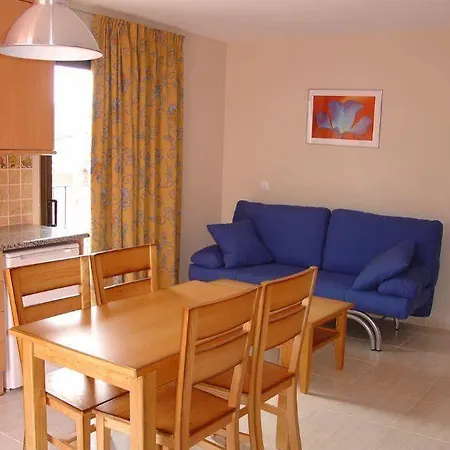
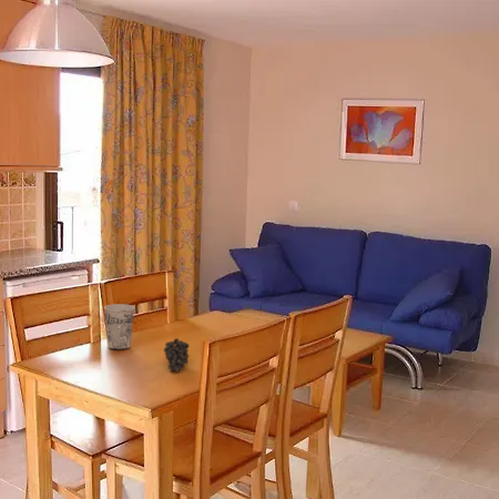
+ cup (119, 327)
+ fruit (174, 353)
